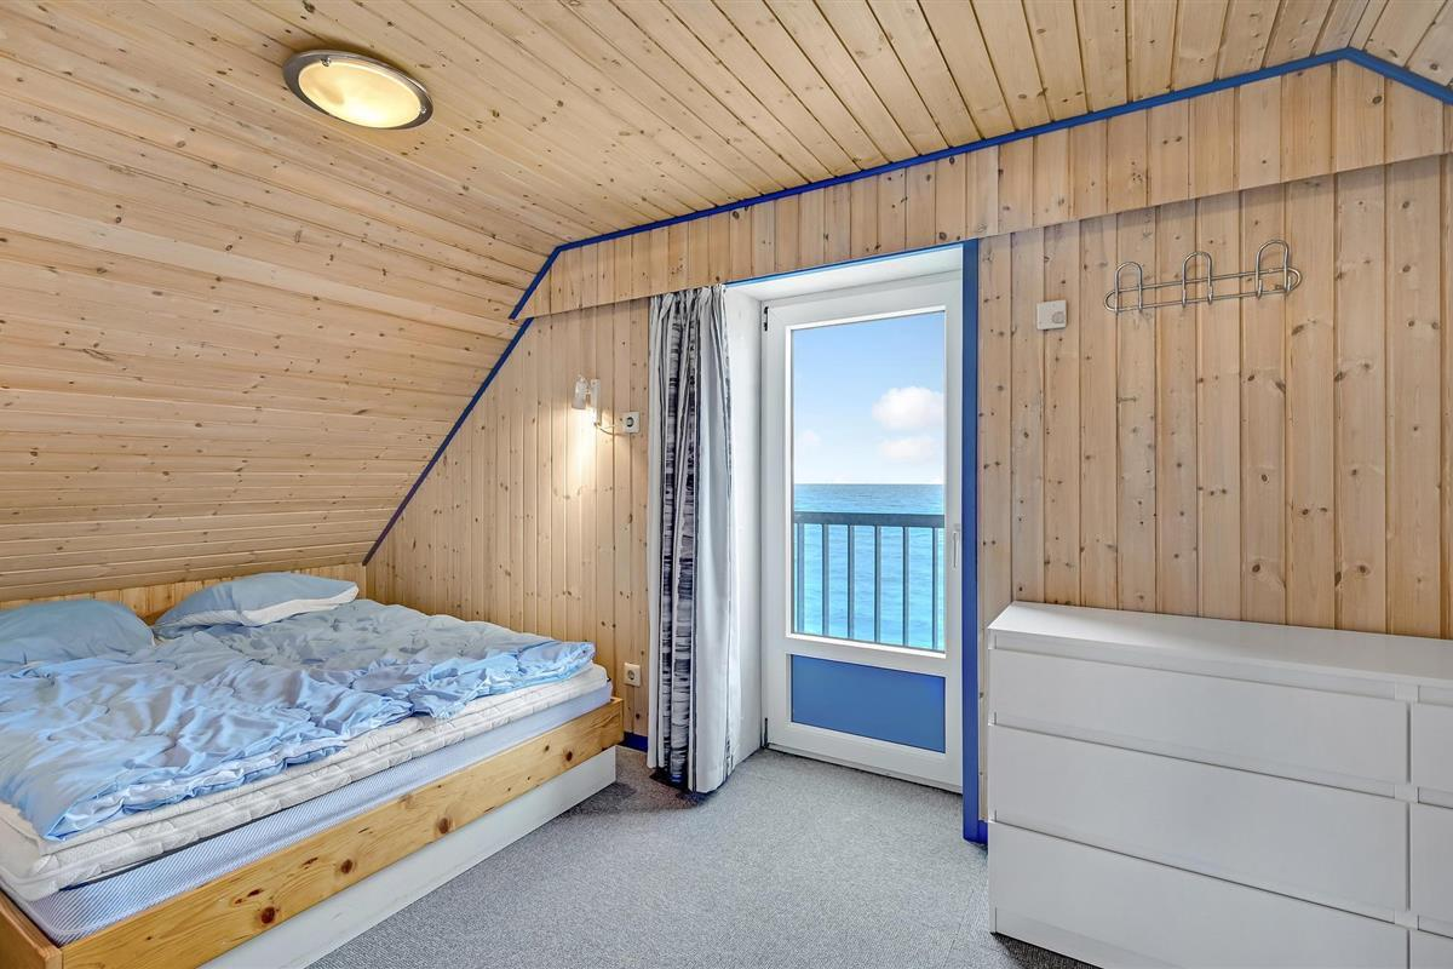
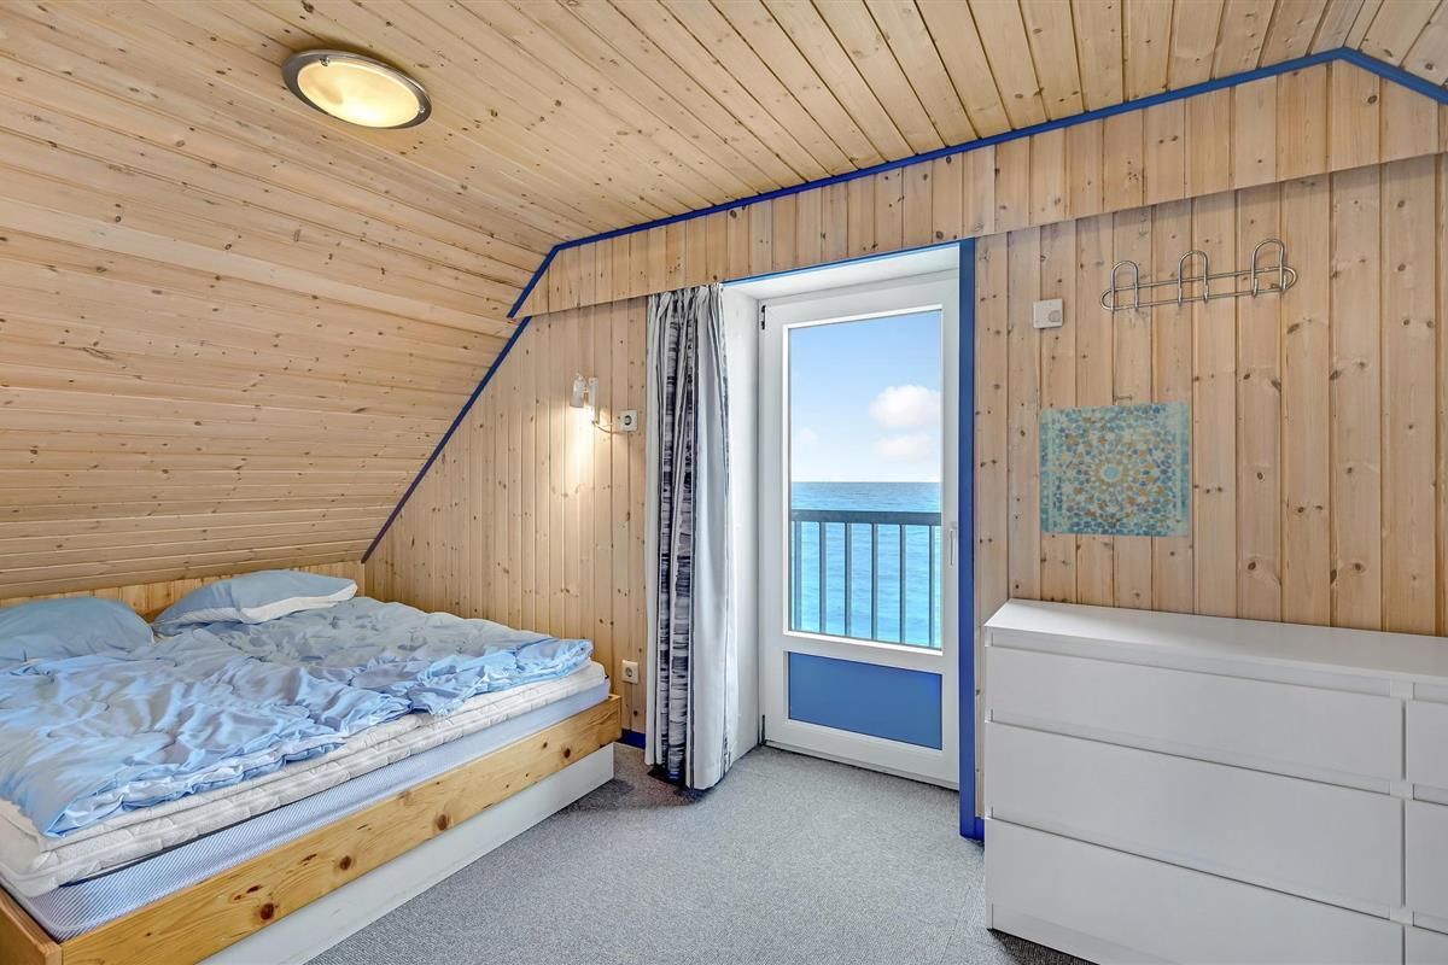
+ wall art (1111, 469)
